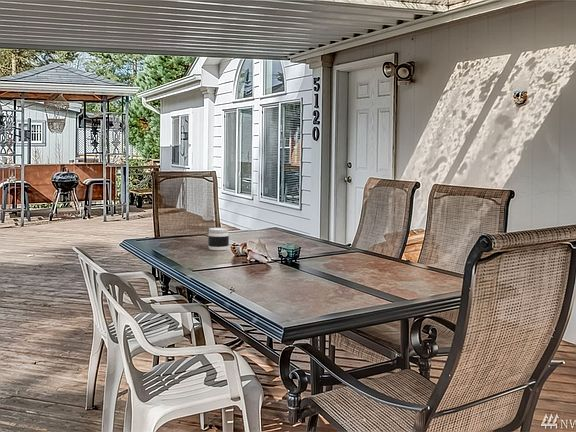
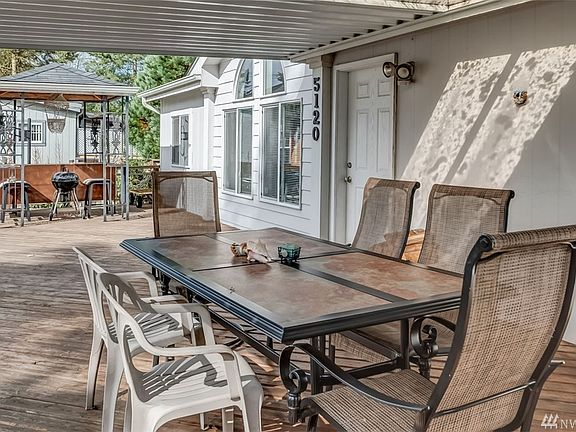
- jar (218, 238)
